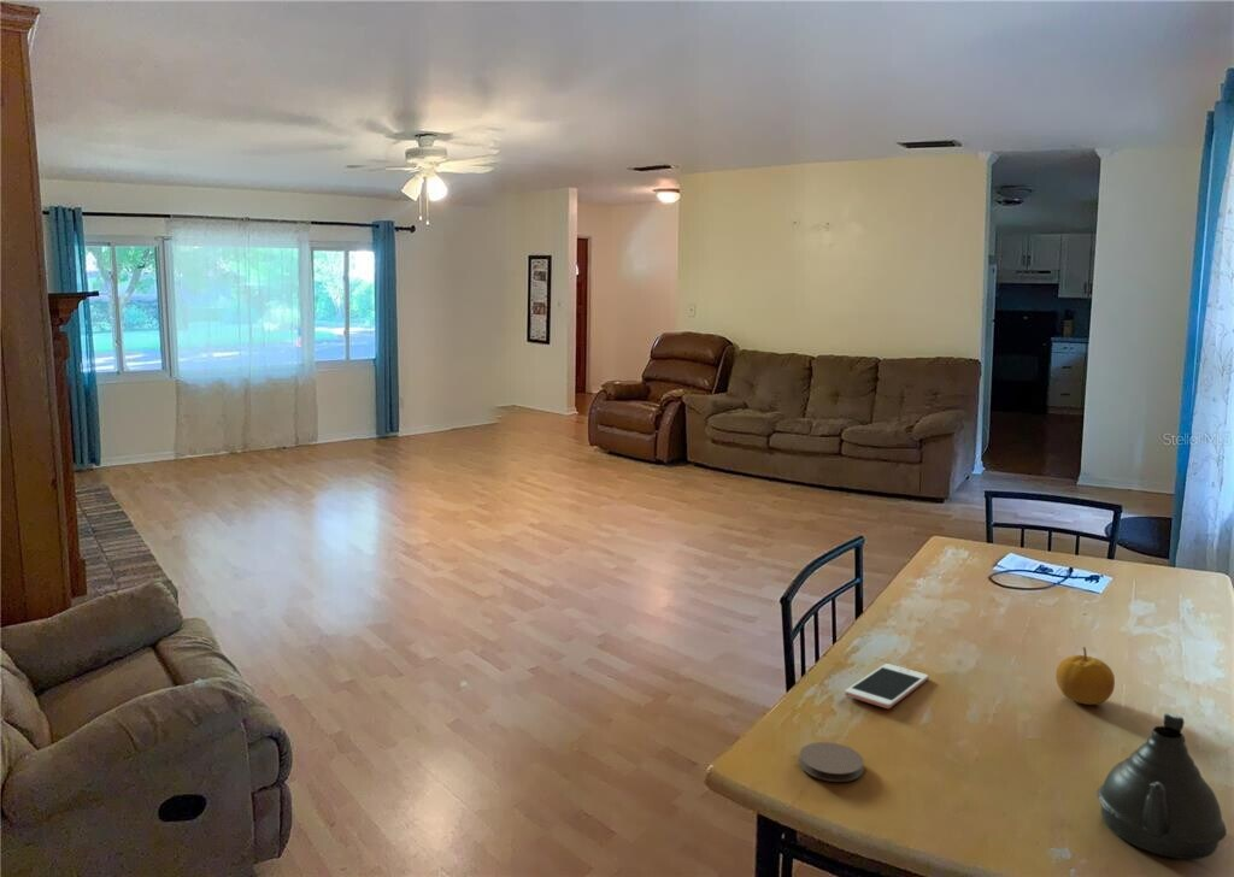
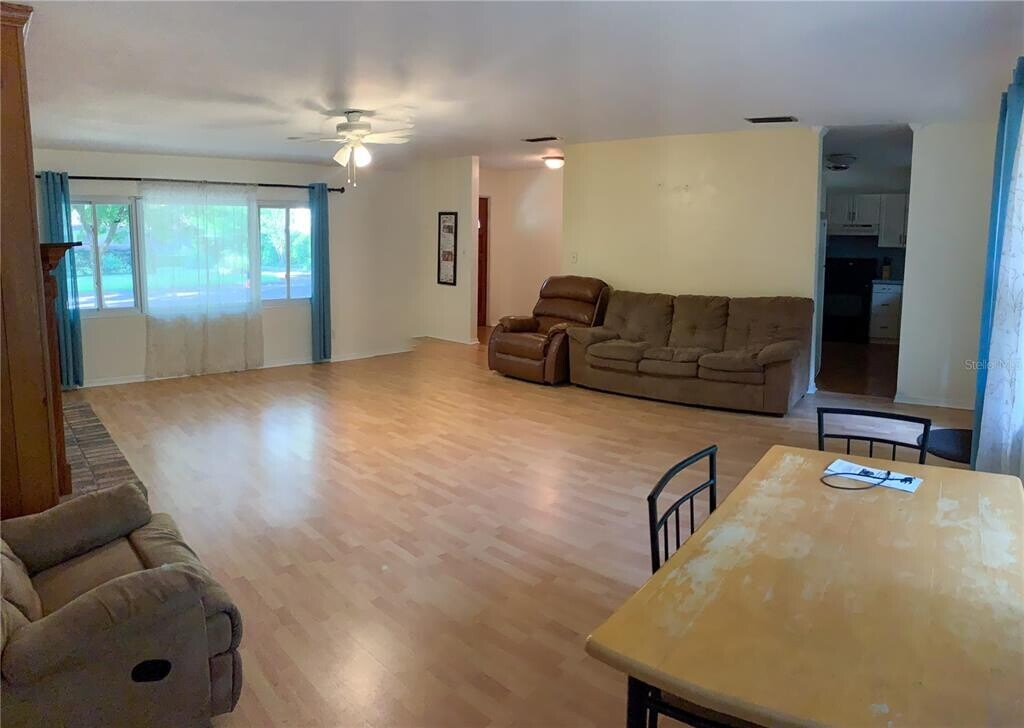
- teapot (1158, 789)
- coaster (830, 761)
- cell phone (887, 684)
- fruit (1085, 673)
